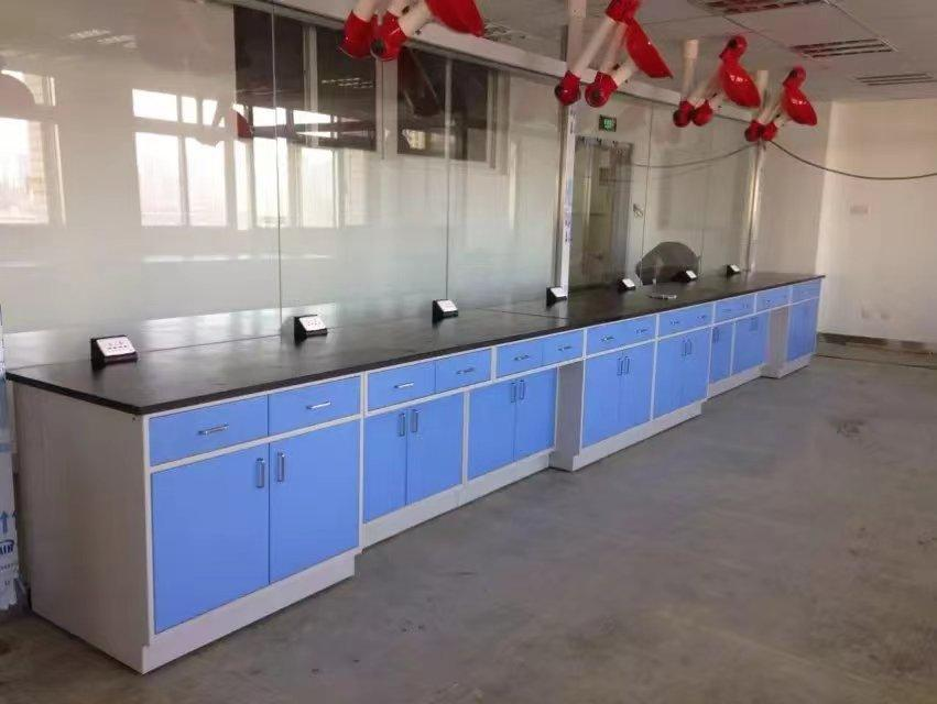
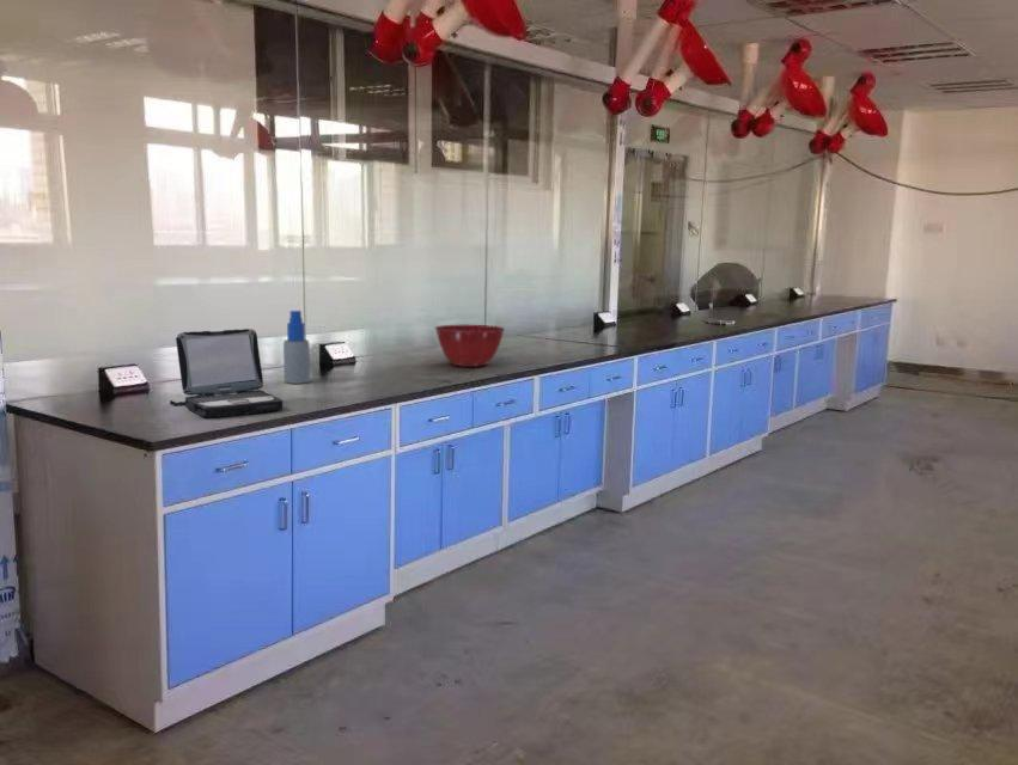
+ spray bottle (295, 345)
+ mixing bowl (469, 345)
+ laptop (227, 371)
